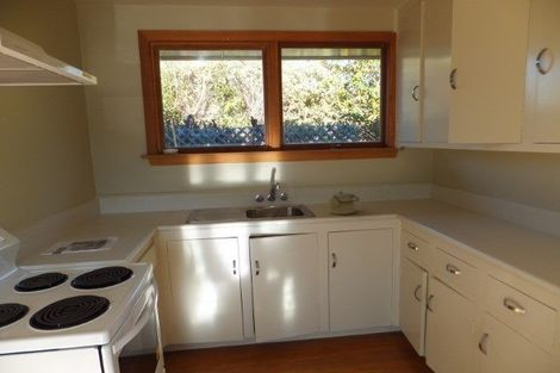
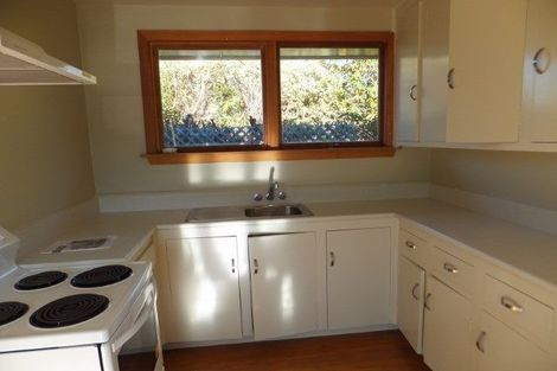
- kettle (343, 200)
